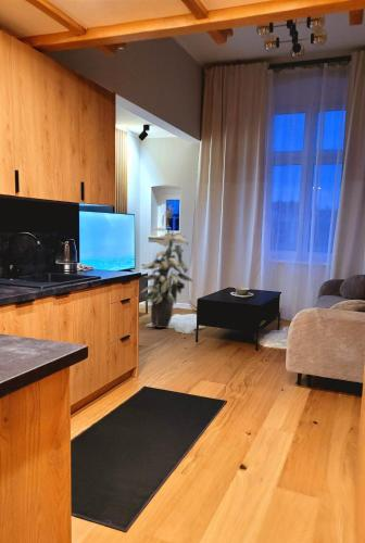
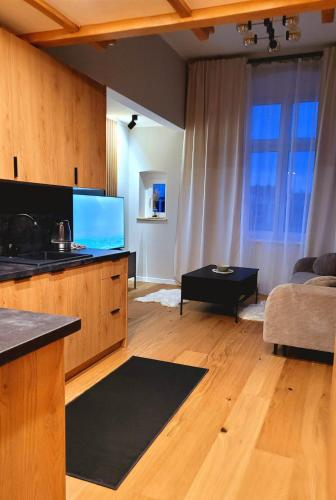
- indoor plant (163, 277)
